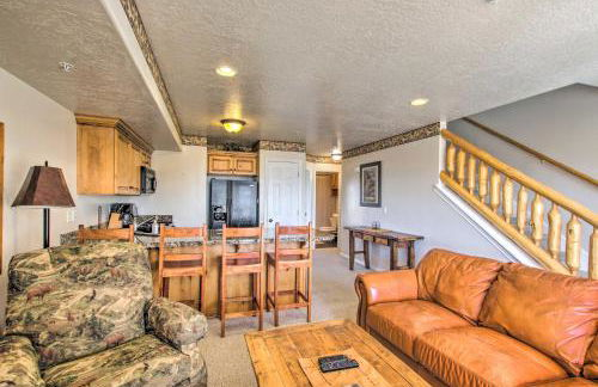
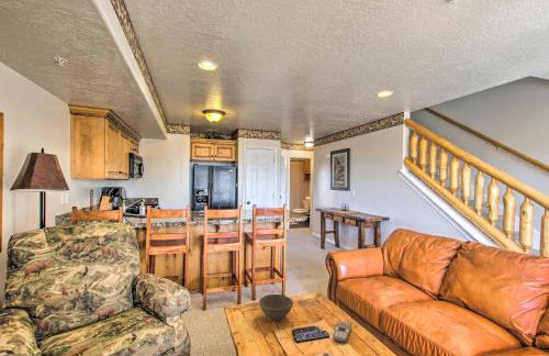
+ bowl (276, 308)
+ remote control (341, 331)
